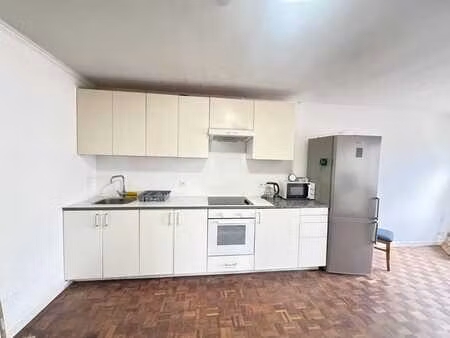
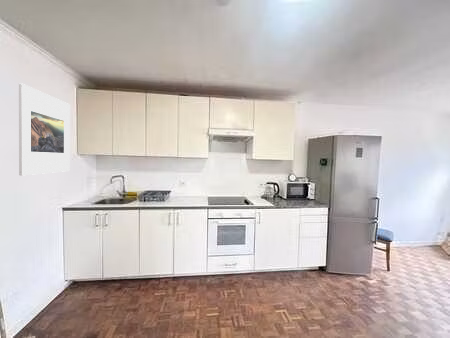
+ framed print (48, 134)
